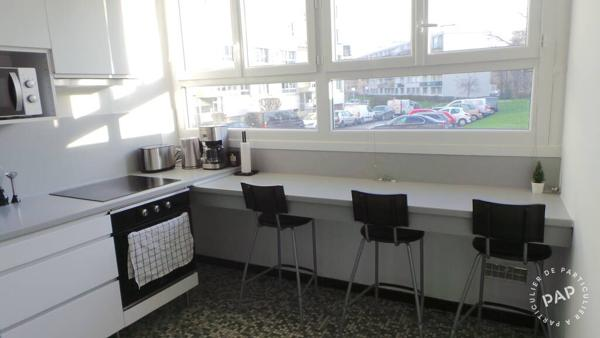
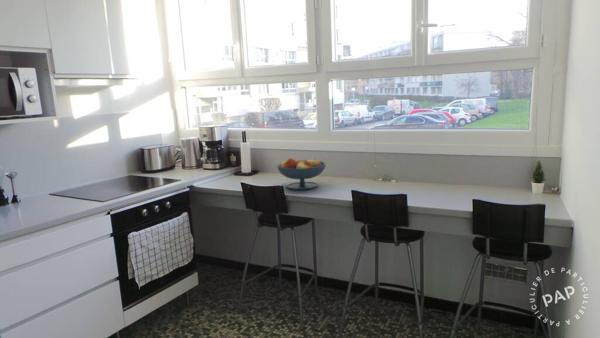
+ fruit bowl (301, 171)
